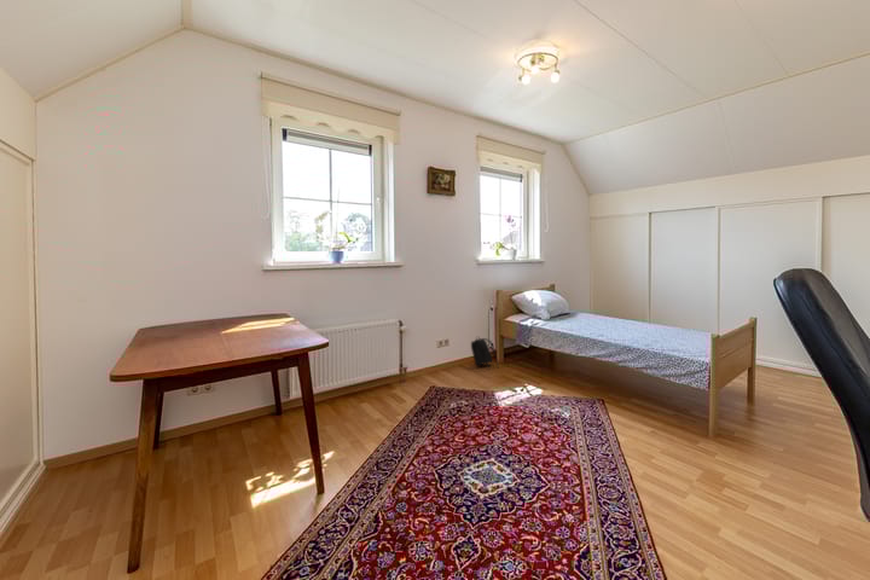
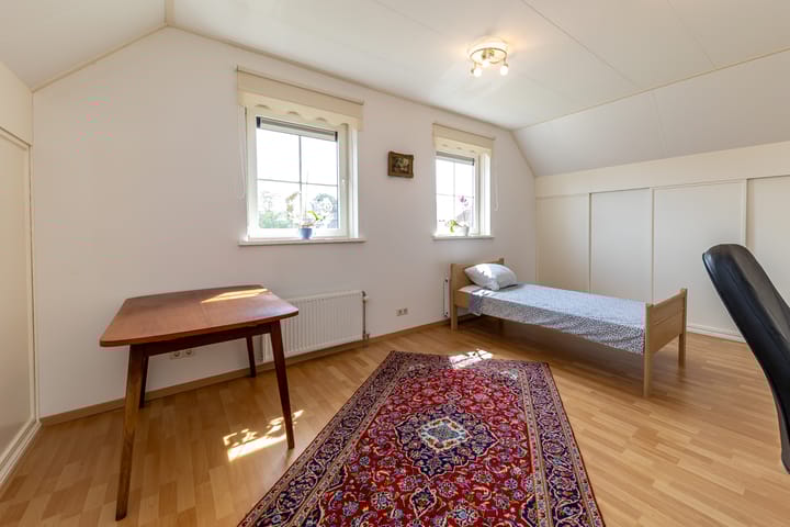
- backpack (485, 352)
